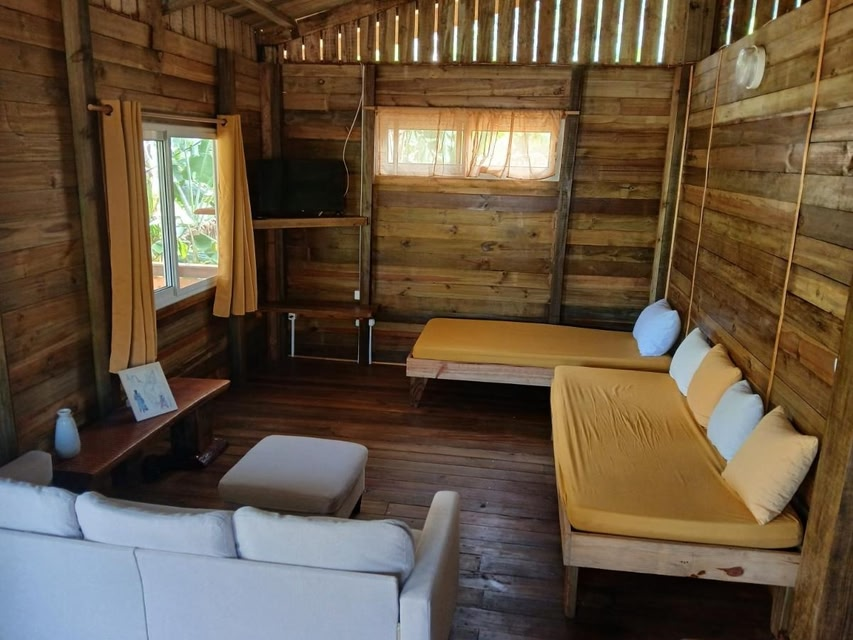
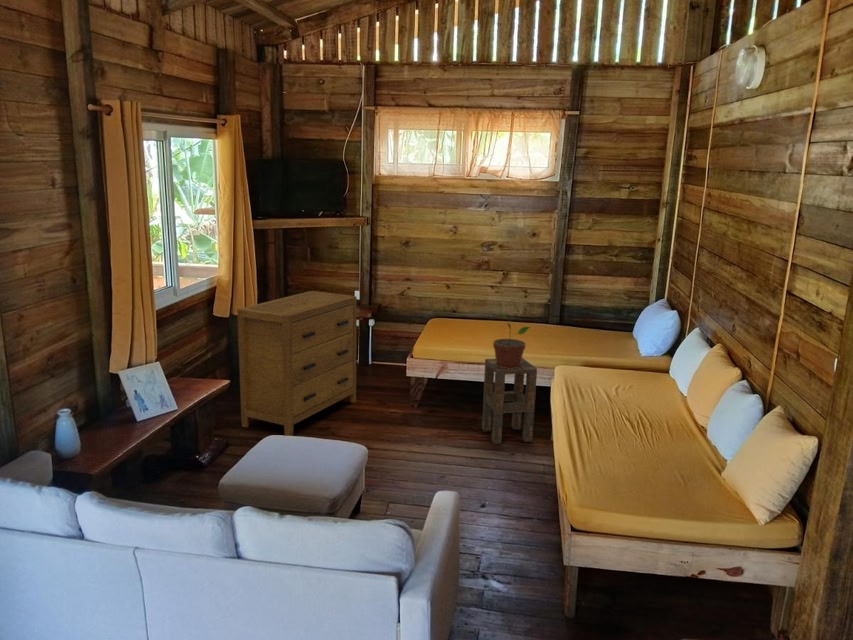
+ side table (508, 399)
+ potted plant (509, 338)
+ dresser (302, 359)
